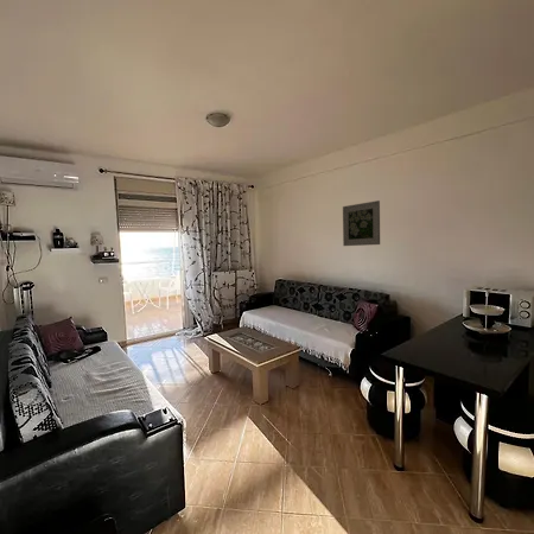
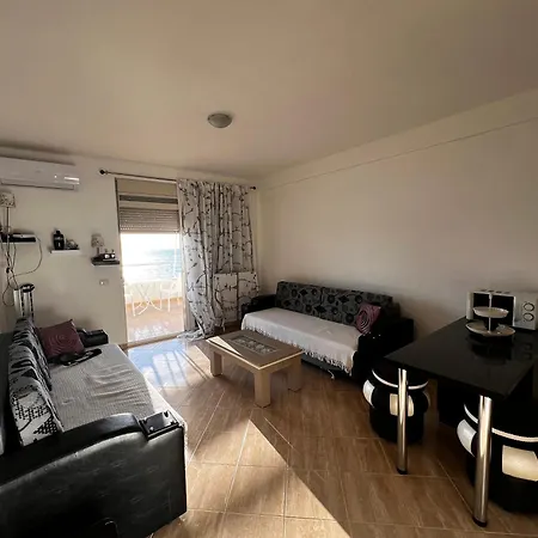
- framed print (360, 224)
